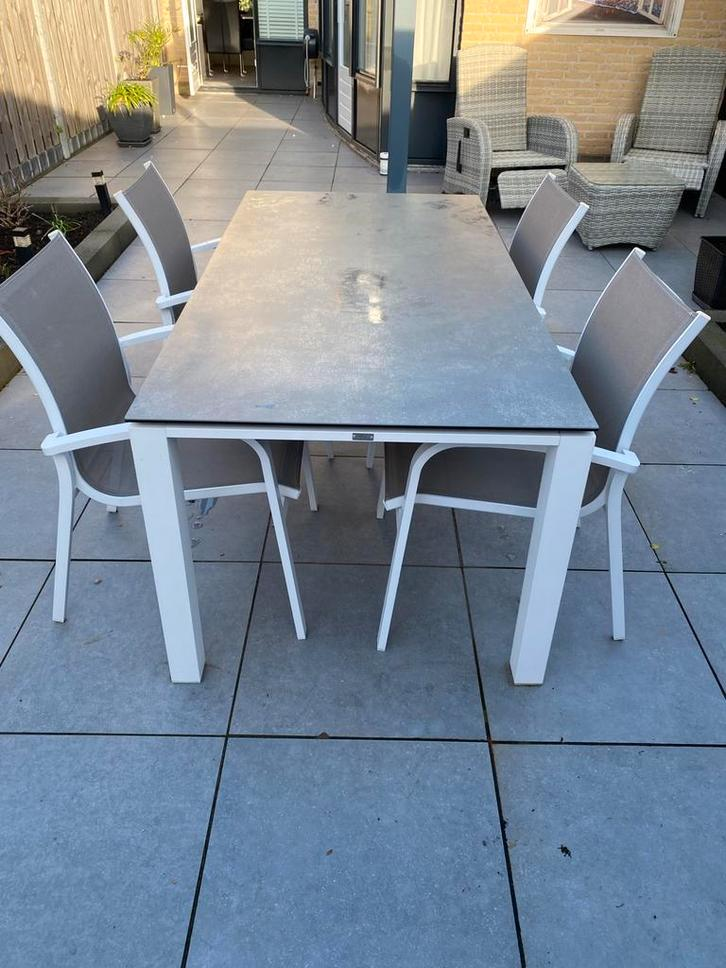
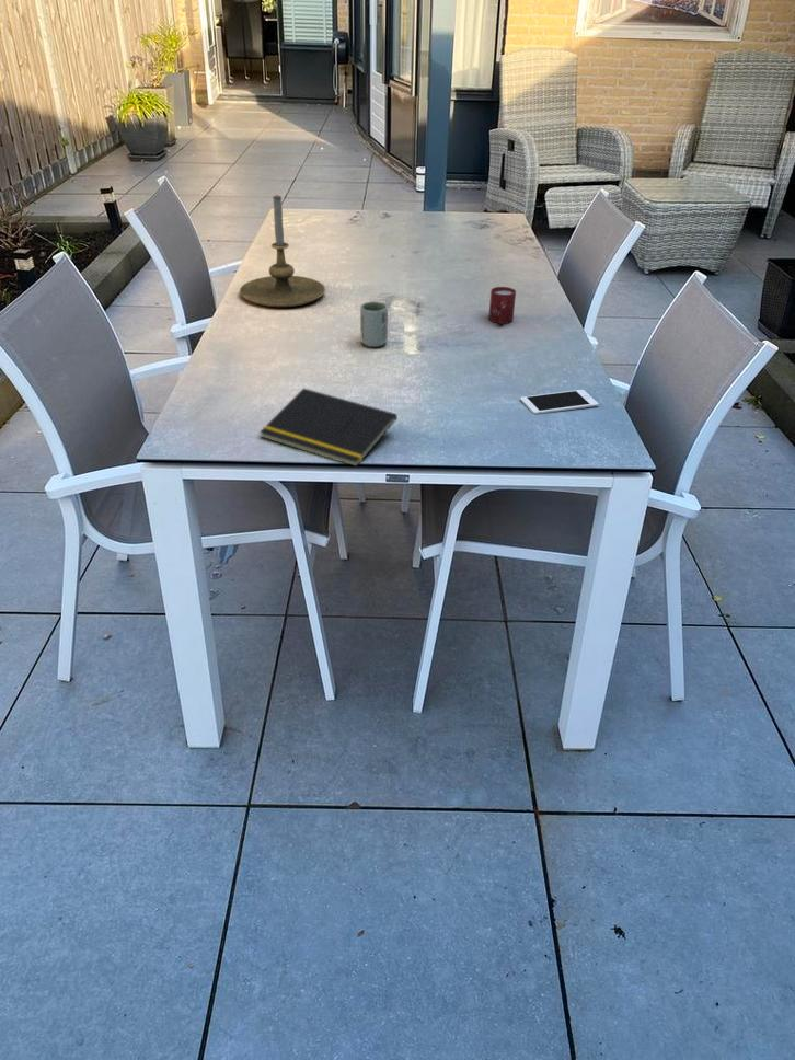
+ candle holder (279, 246)
+ cell phone (558, 401)
+ cup (373, 324)
+ cup (502, 307)
+ notepad (329, 425)
